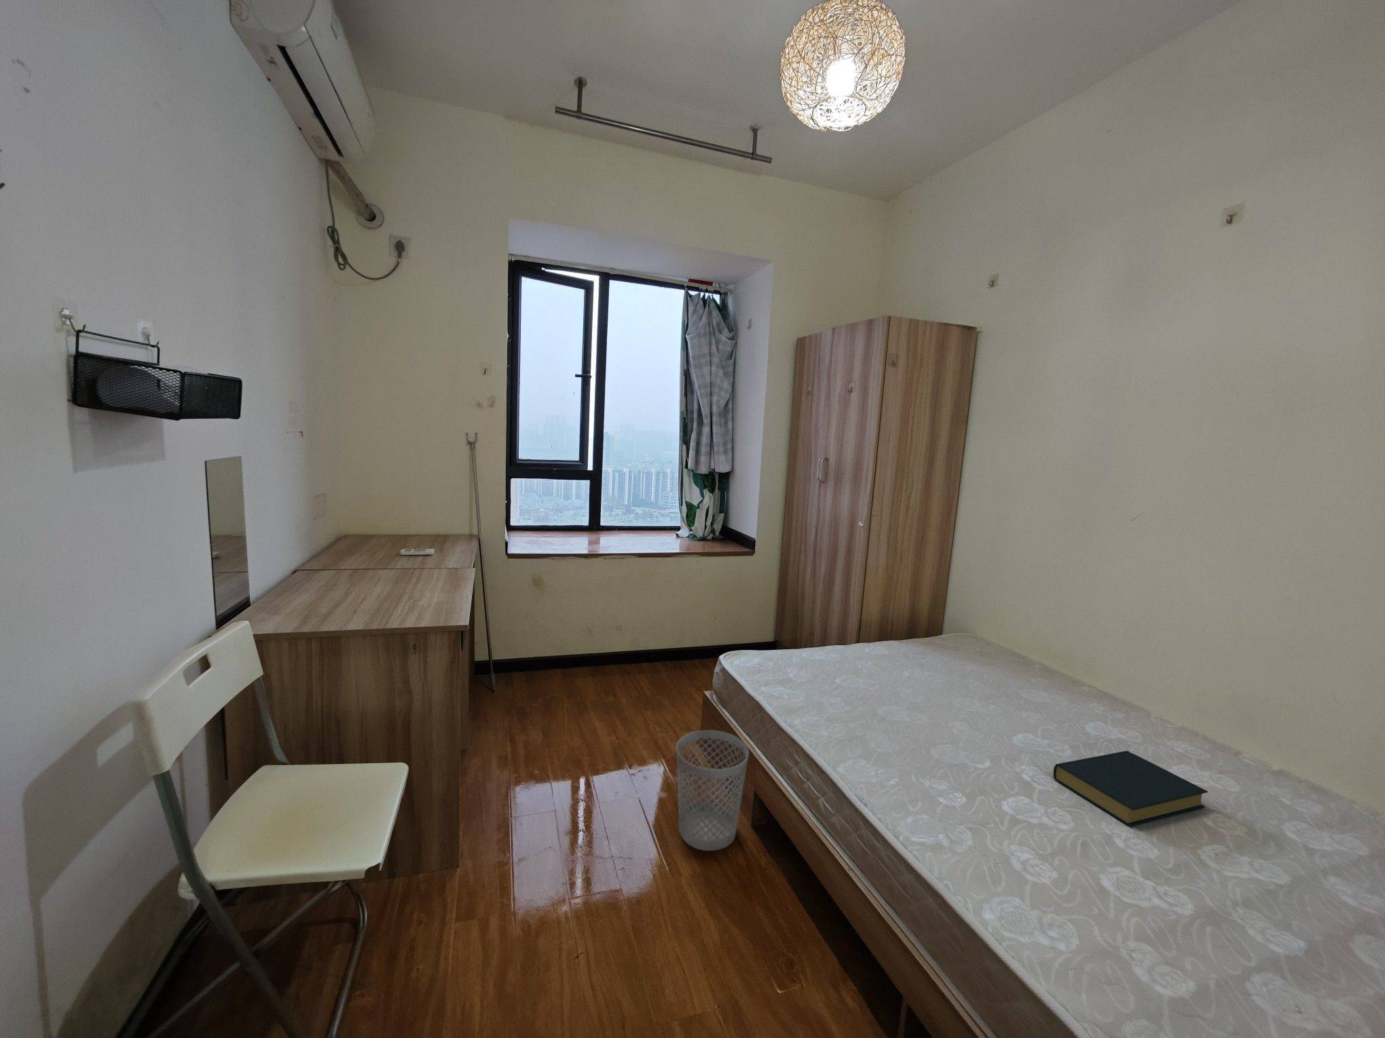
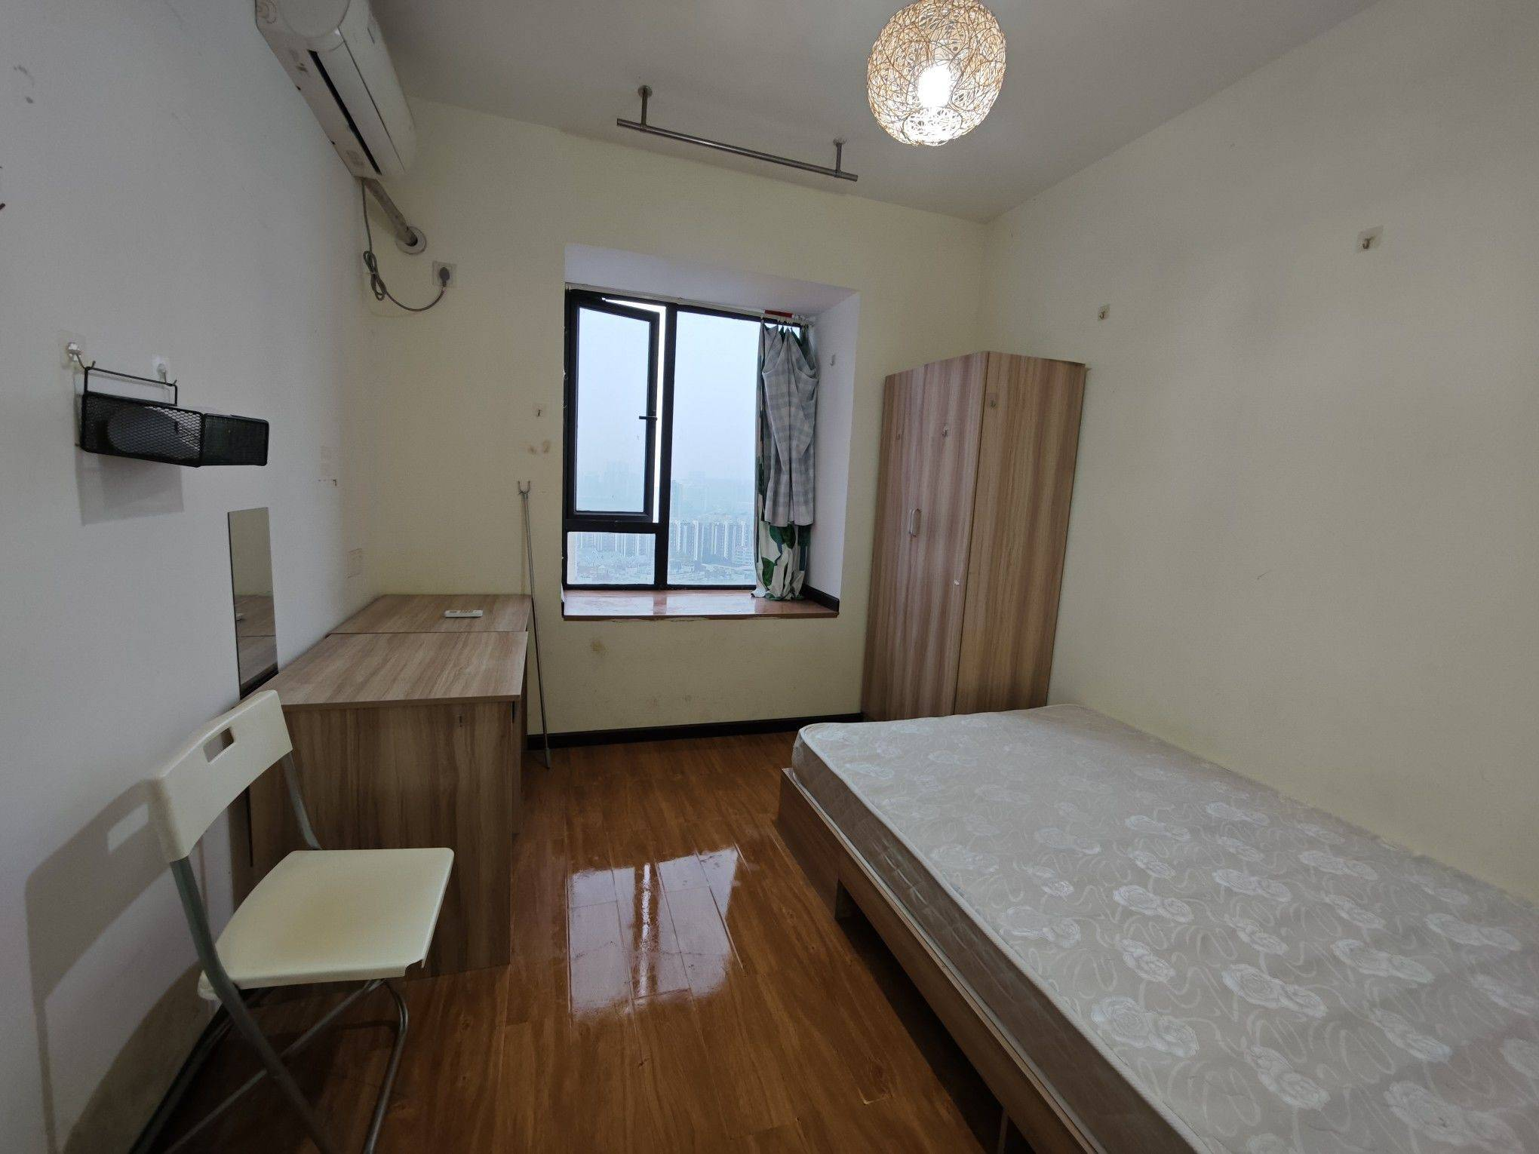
- hardback book (1127, 784)
- wastebasket (710, 790)
